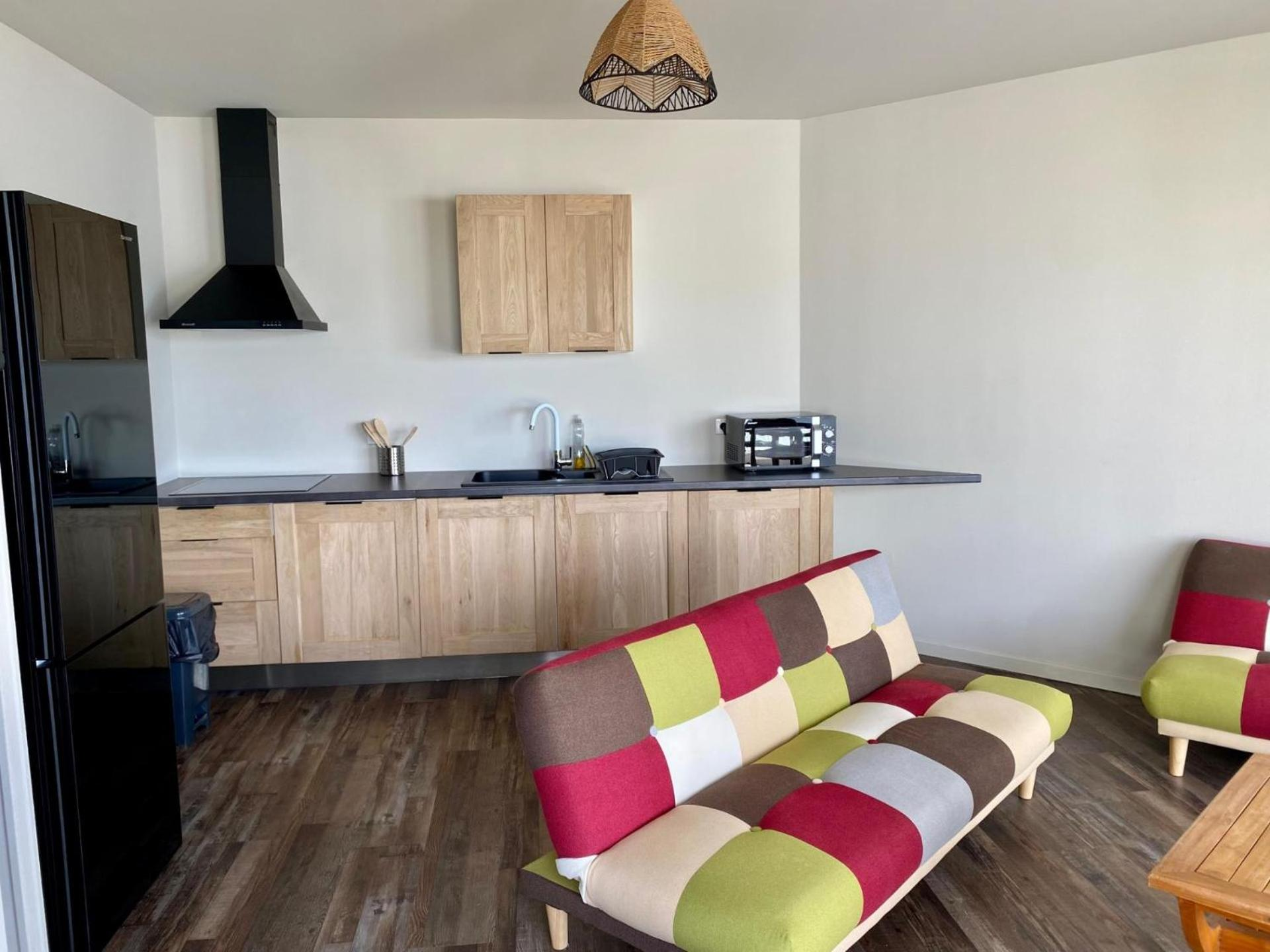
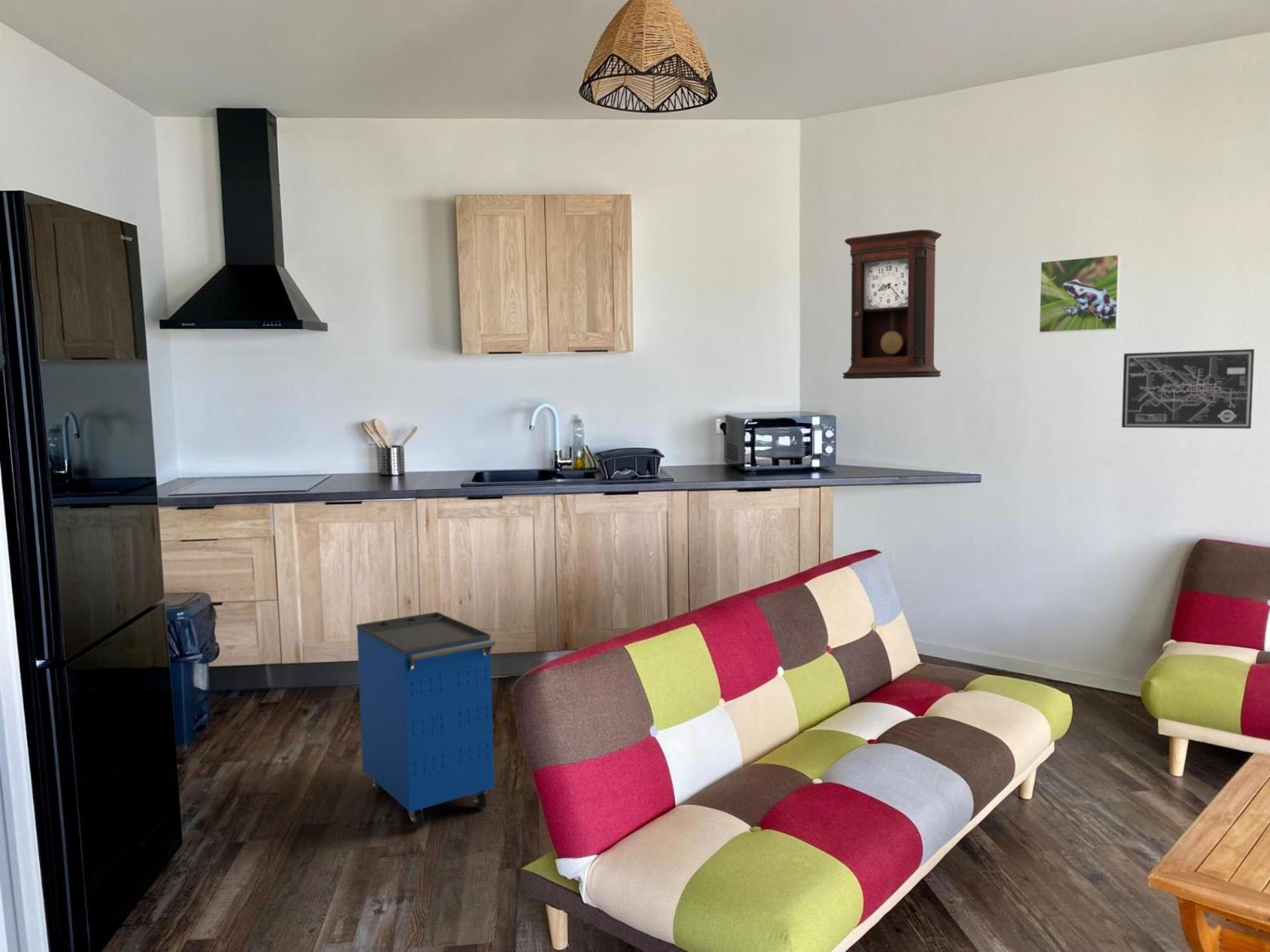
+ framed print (1078, 295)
+ pendulum clock (889, 307)
+ cabinet (427, 716)
+ wall art (1185, 389)
